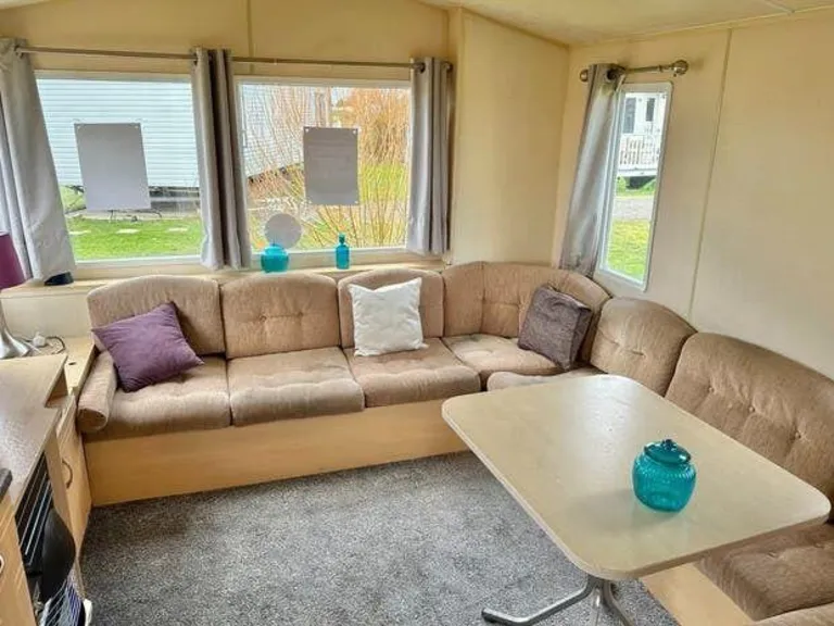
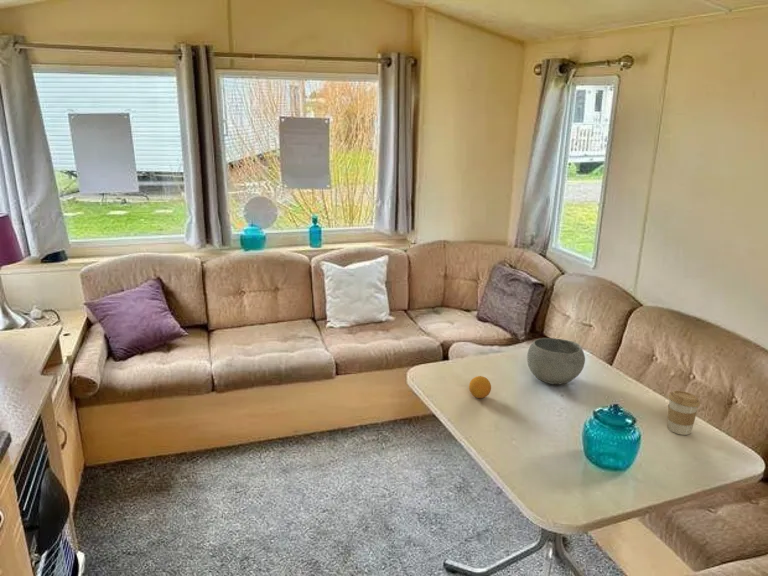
+ coffee cup (682, 411)
+ fruit (480, 386)
+ bowl (555, 363)
